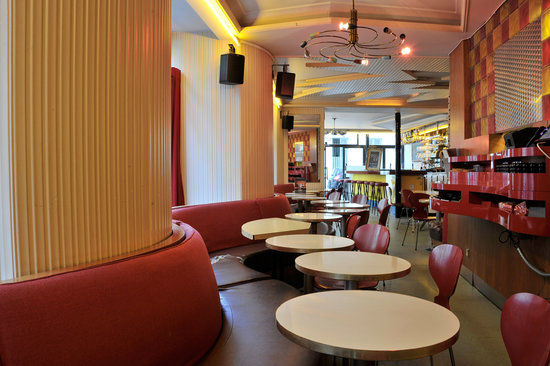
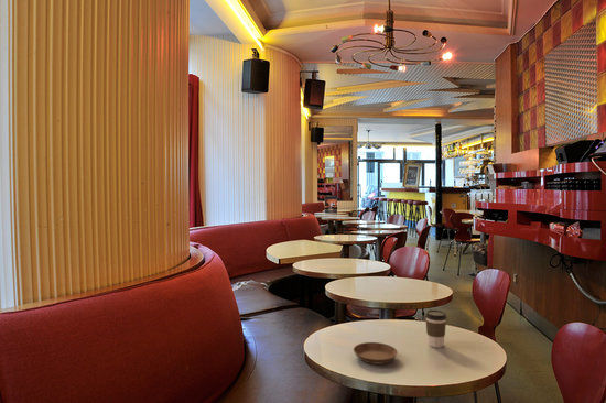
+ coffee cup (435, 328)
+ saucer (375, 353)
